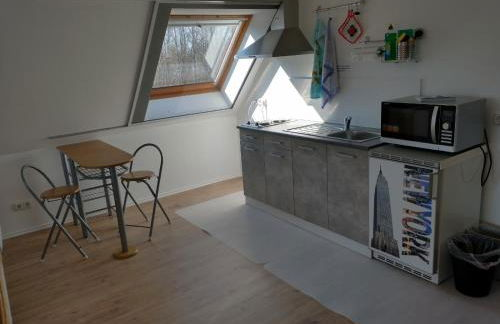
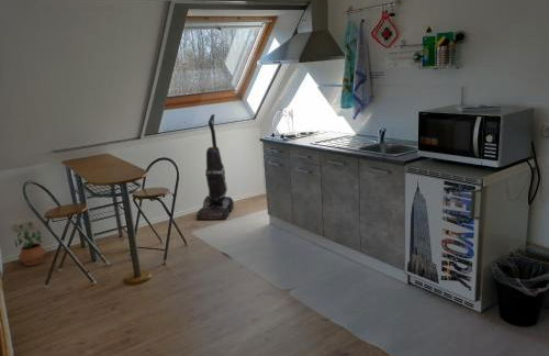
+ vacuum cleaner (211, 166)
+ potted plant (30, 245)
